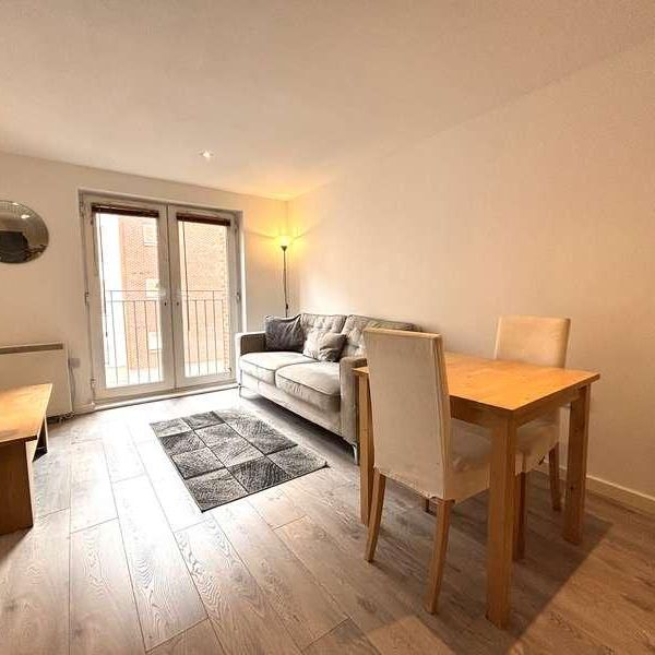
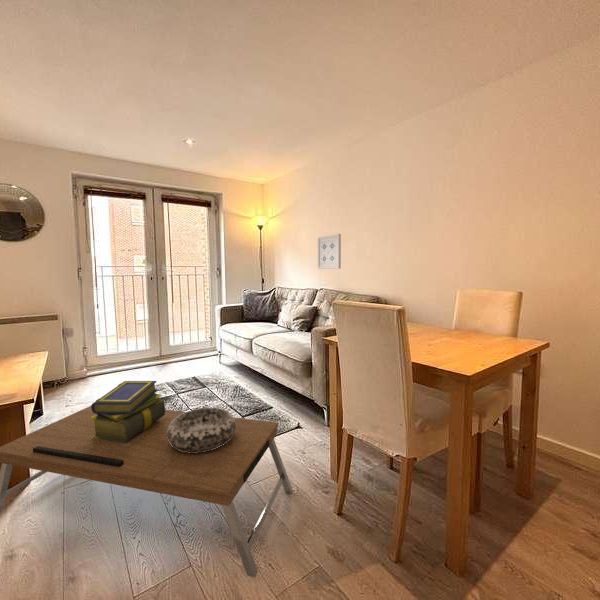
+ coffee table (147, 466)
+ stack of books (129, 404)
+ wall art (328, 252)
+ decorative bowl (202, 424)
